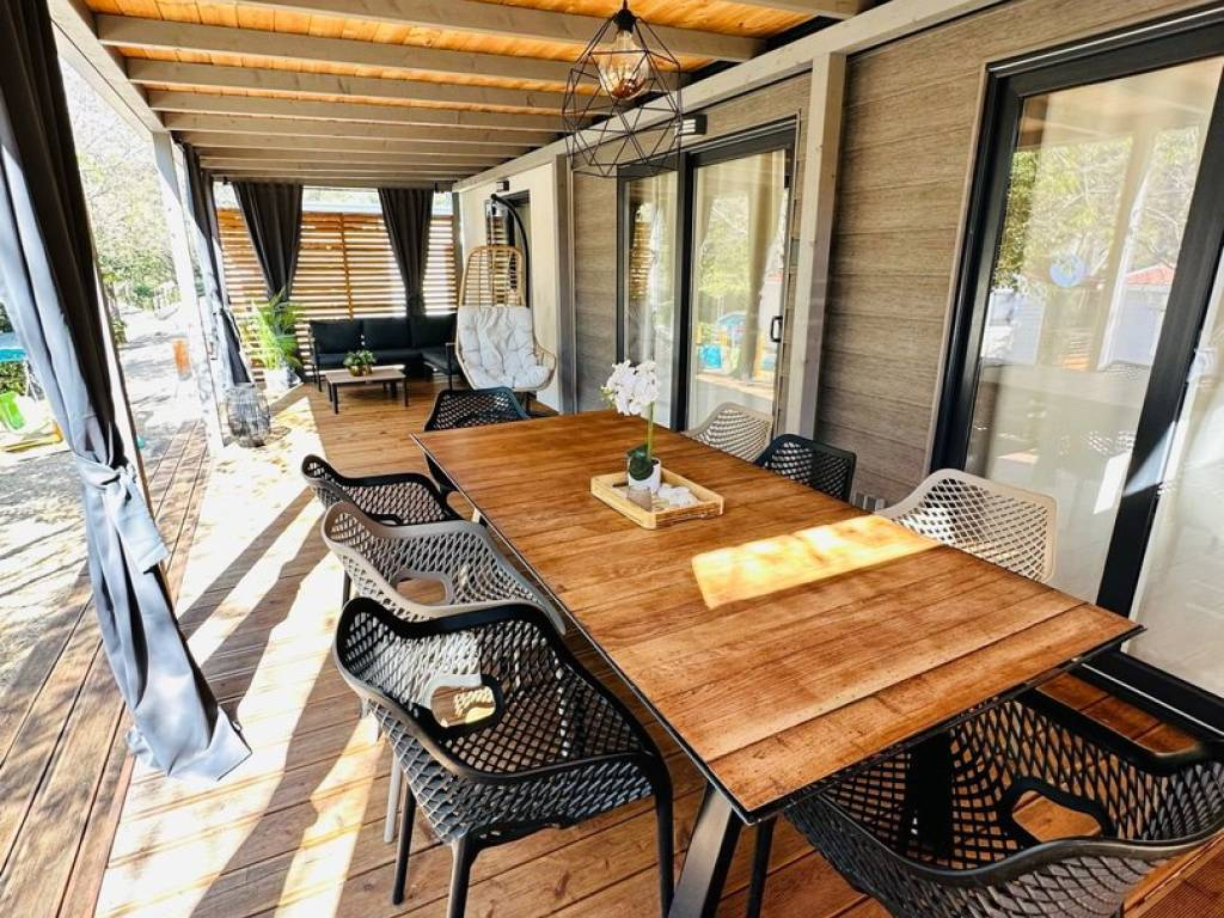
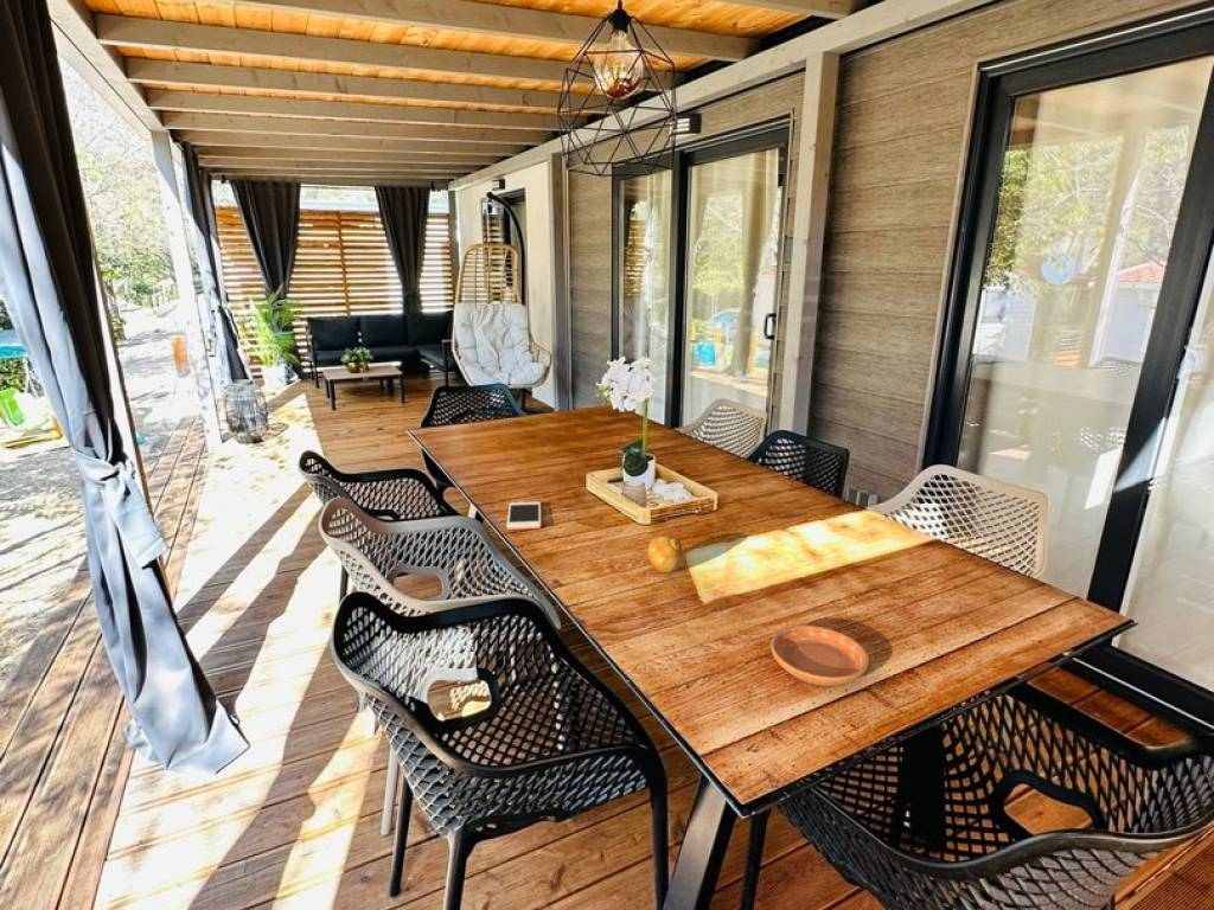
+ saucer (818, 656)
+ cell phone (524, 514)
+ fruit (664, 553)
